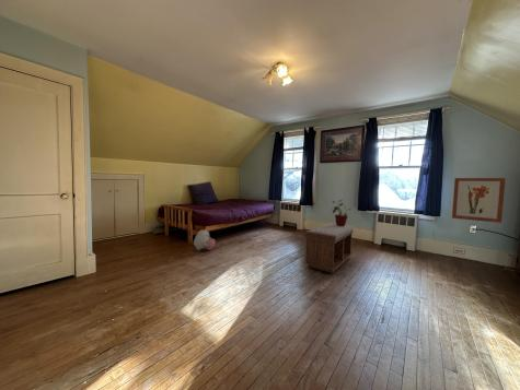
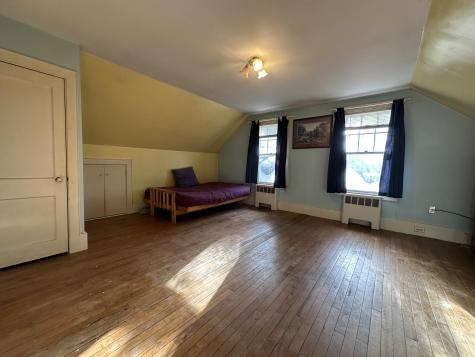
- bench (331, 245)
- potted plant (339, 212)
- wall art (476, 199)
- plush toy (204, 239)
